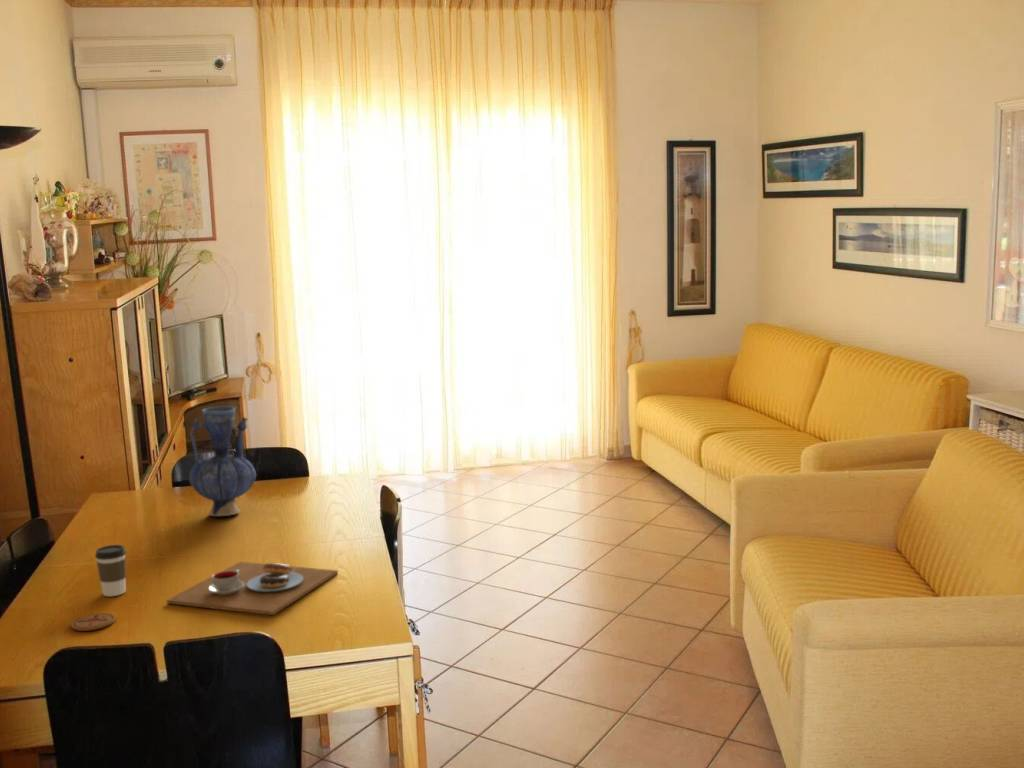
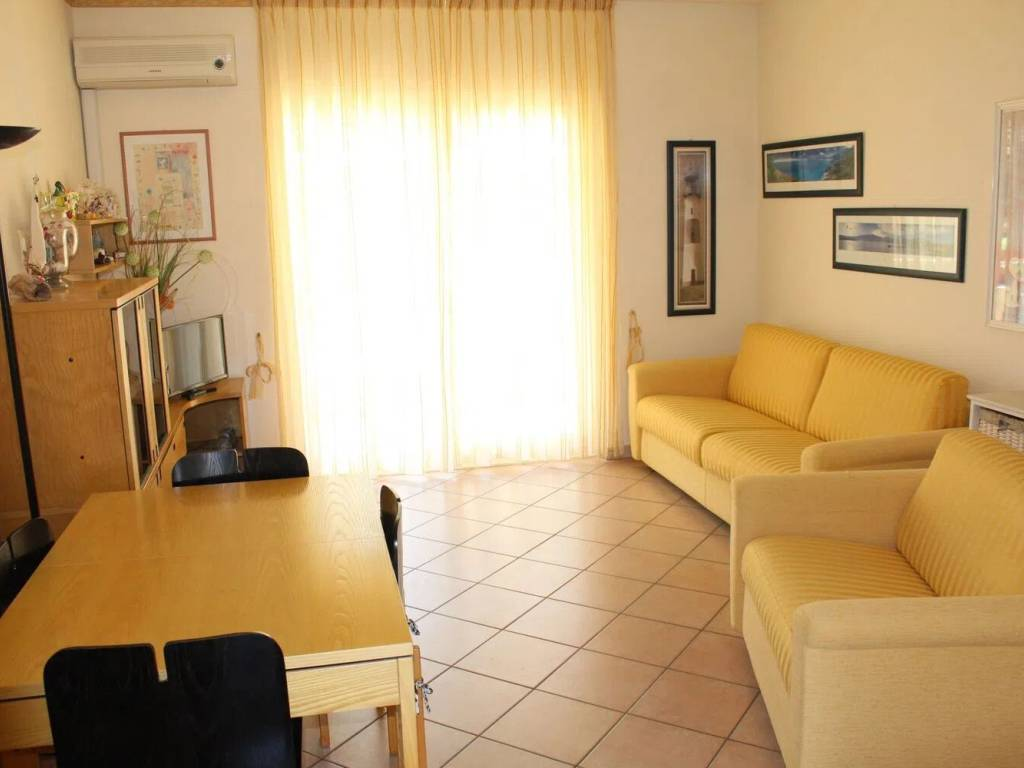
- placemat (254, 576)
- coffee cup (112, 570)
- vase (221, 461)
- coaster (93, 621)
